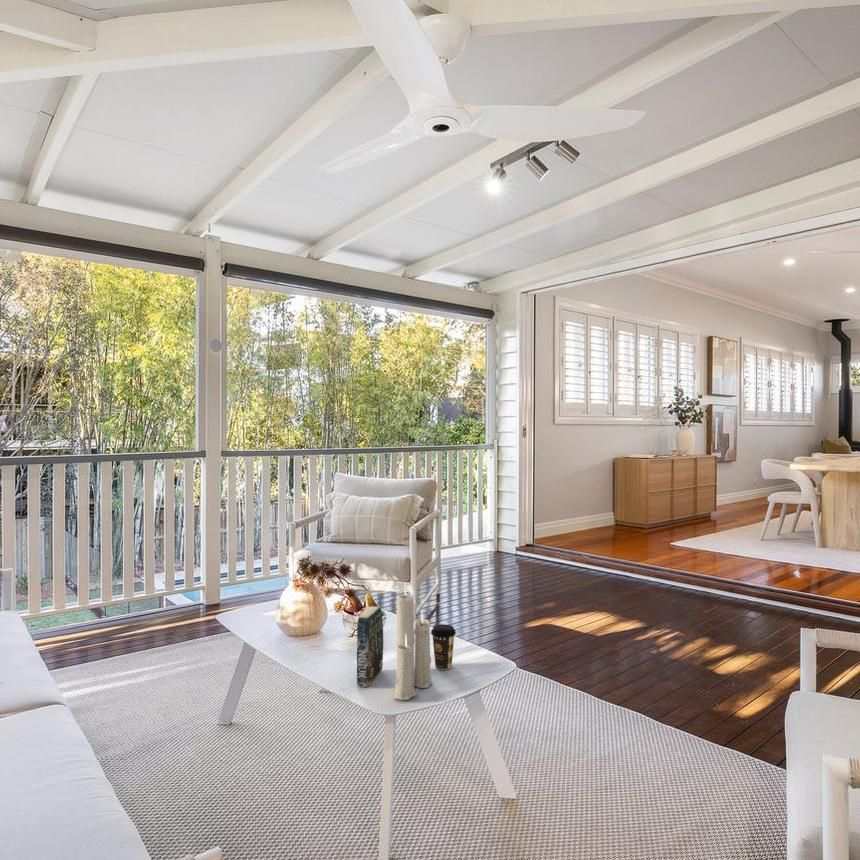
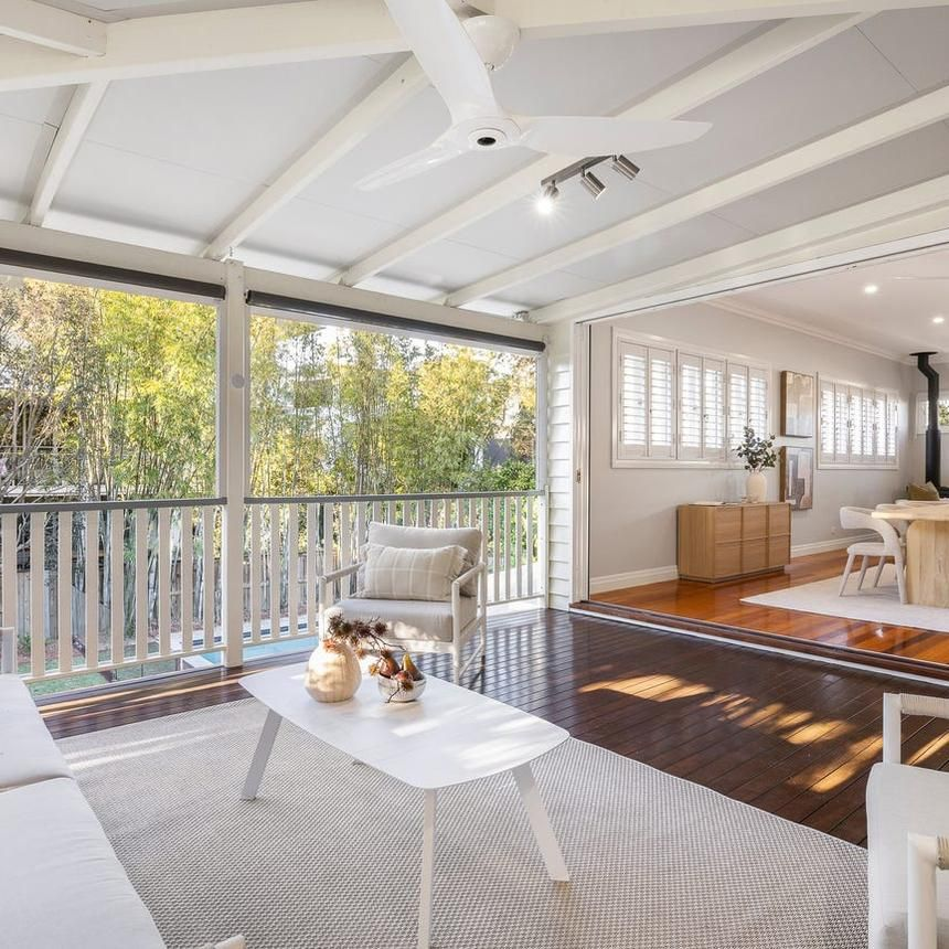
- candle (409, 633)
- book (367, 644)
- coffee cup (443, 647)
